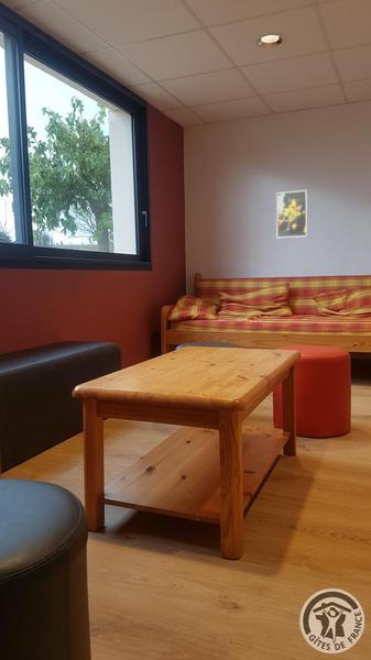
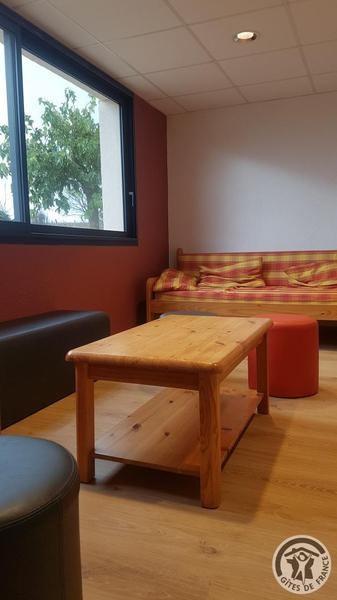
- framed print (292, 215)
